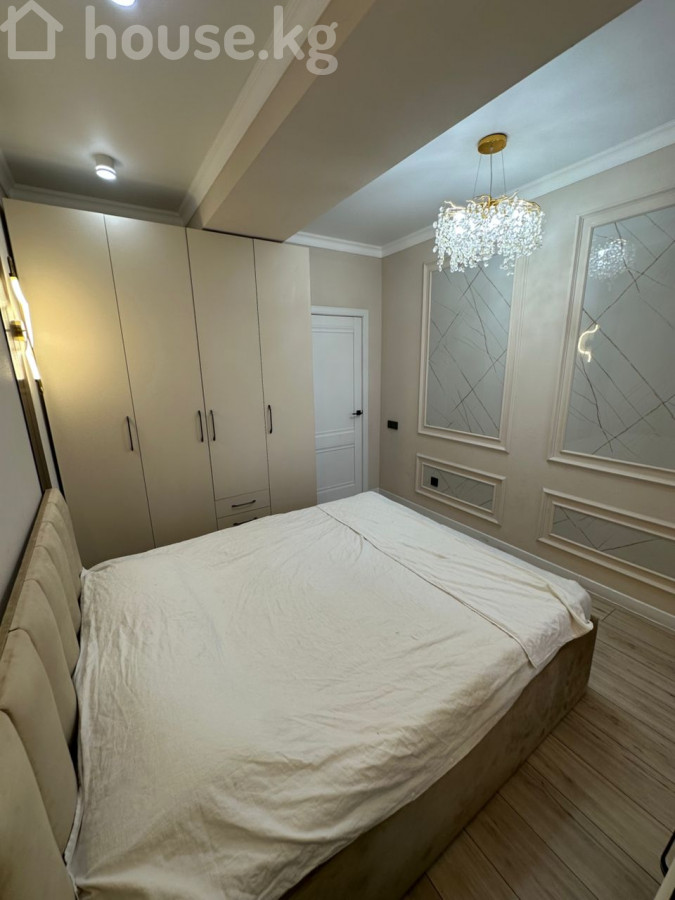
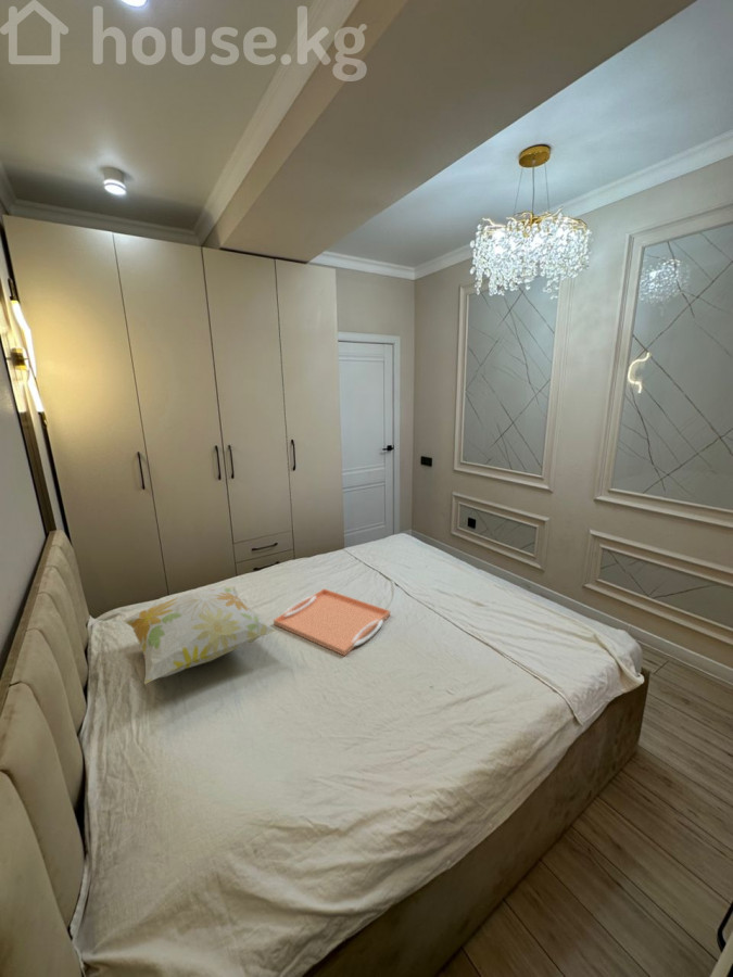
+ decorative pillow (198, 624)
+ serving tray (332, 617)
